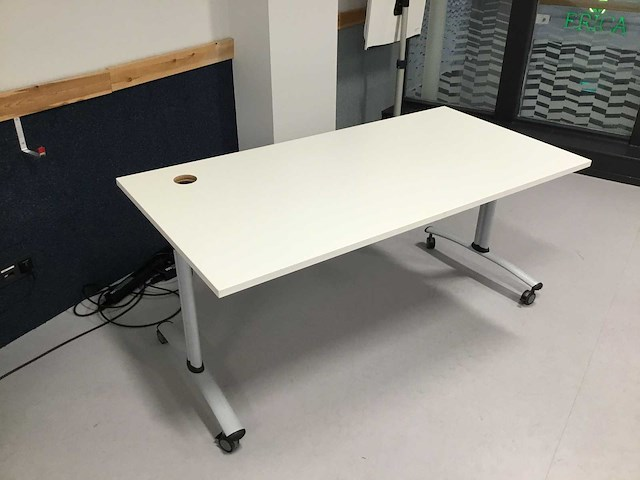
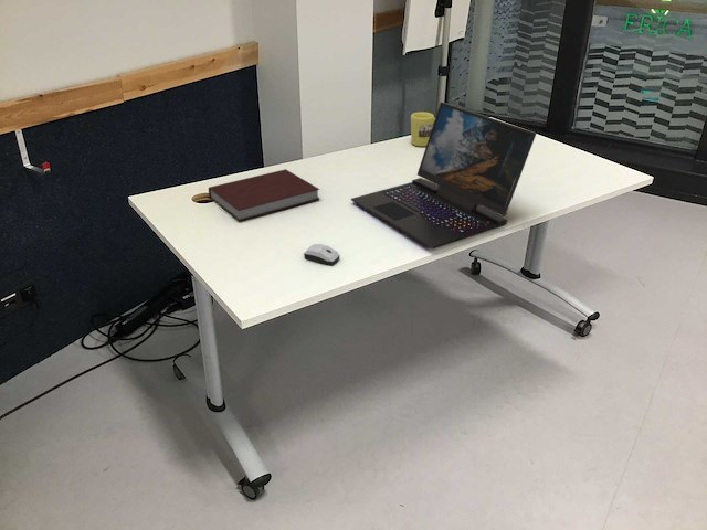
+ computer mouse (321, 252)
+ laptop (437, 170)
+ notebook (264, 192)
+ mug (426, 128)
